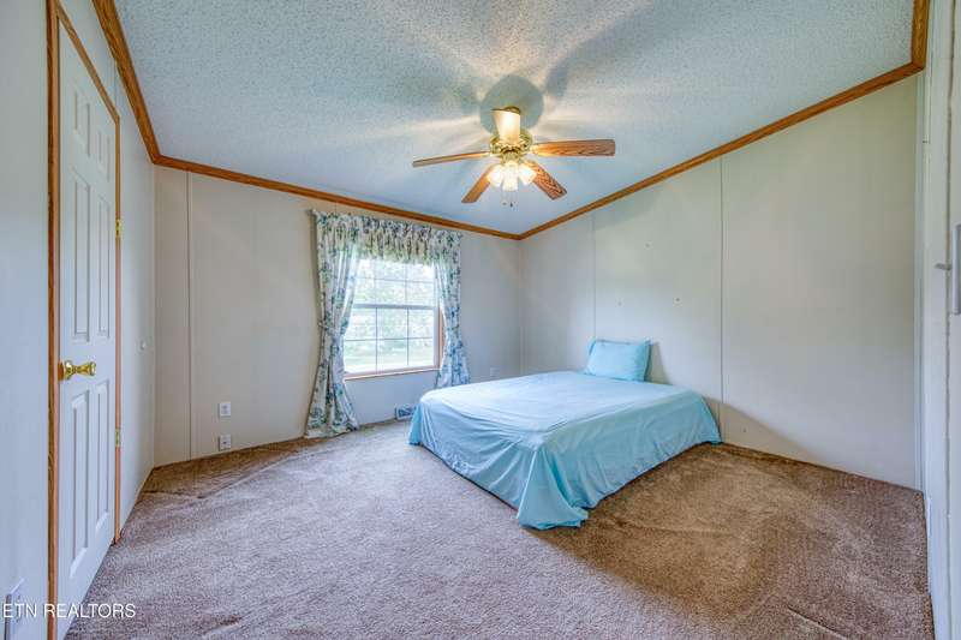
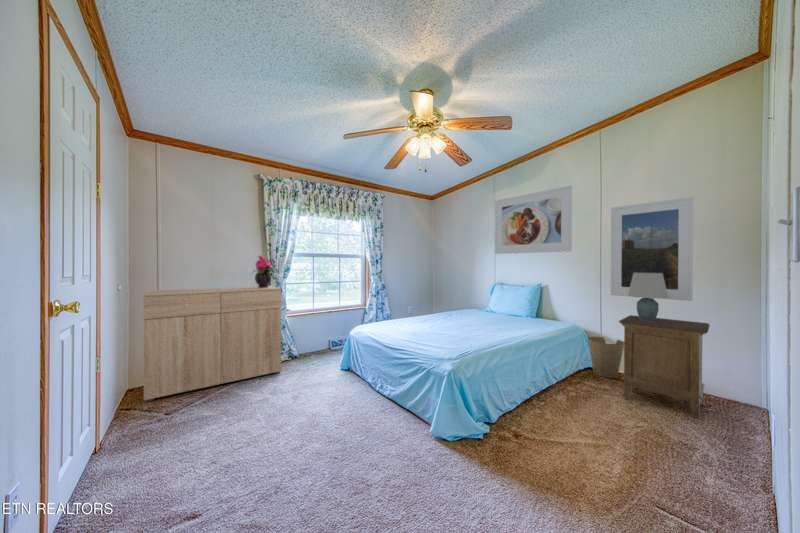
+ dresser (218, 334)
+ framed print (529, 223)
+ nightstand (662, 360)
+ table lamp (647, 296)
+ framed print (648, 250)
+ trash can (605, 357)
+ potted flower (265, 271)
